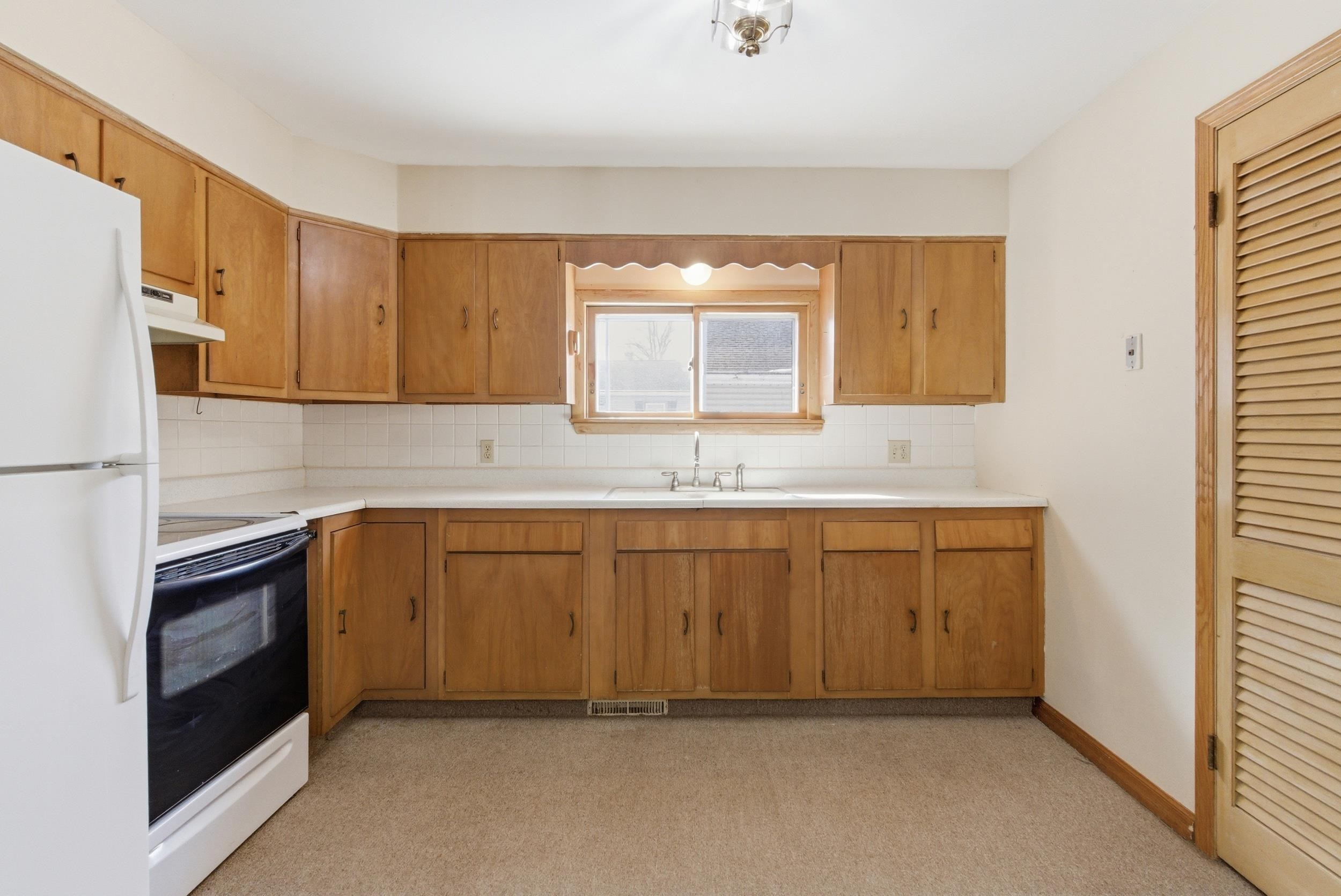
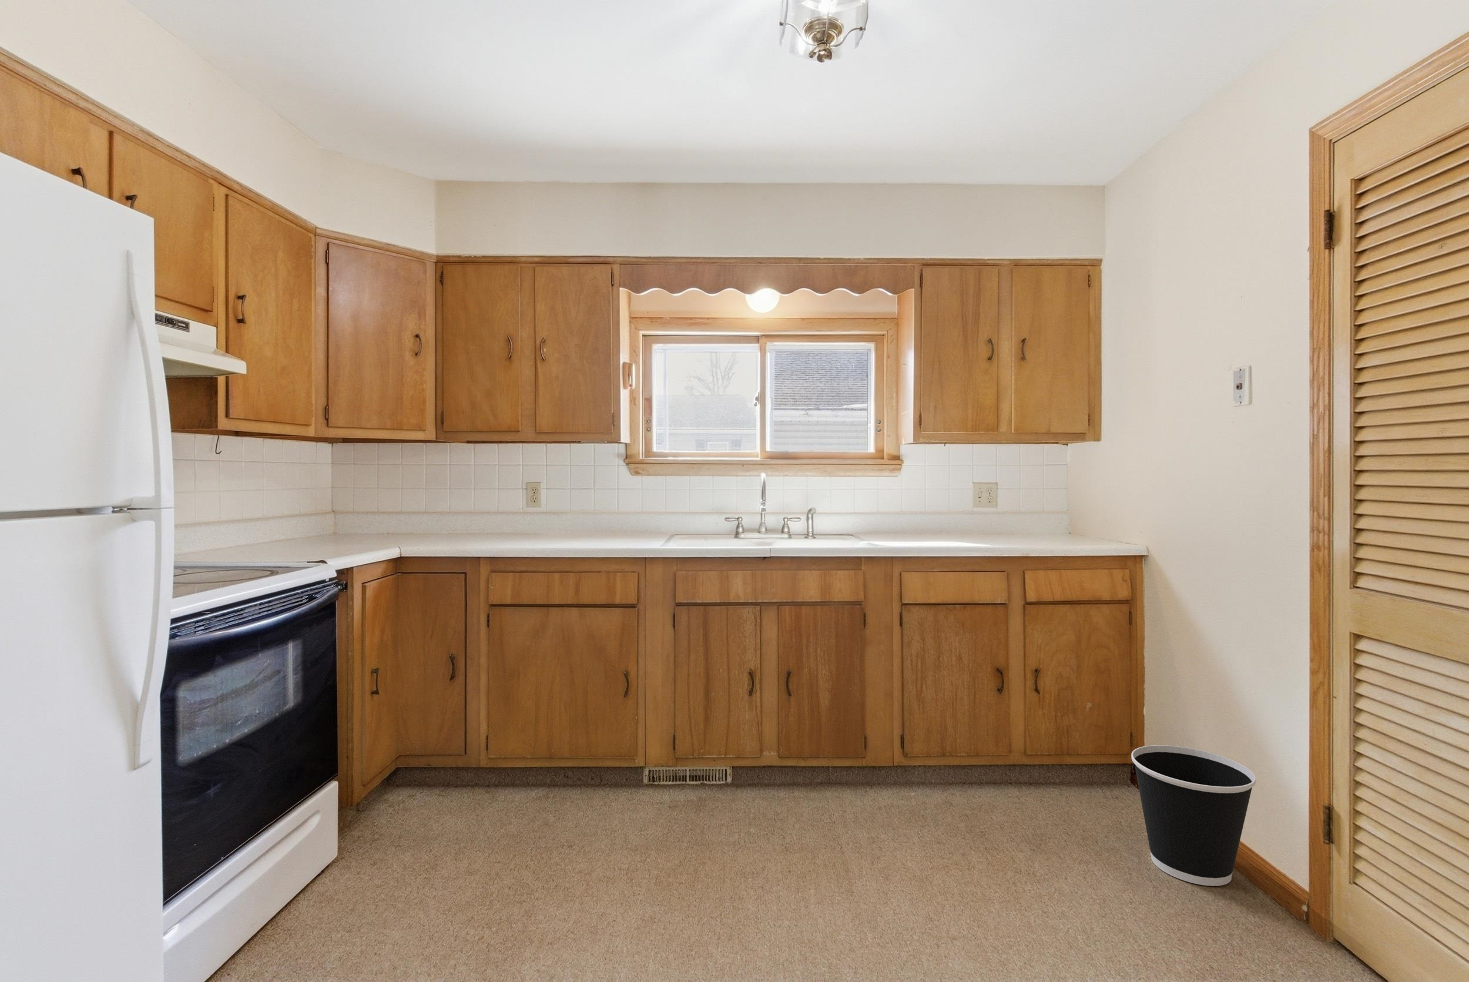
+ wastebasket (1191, 815)
